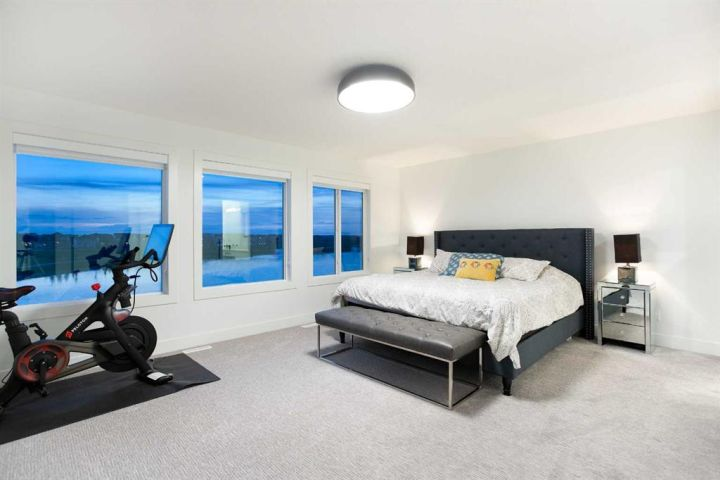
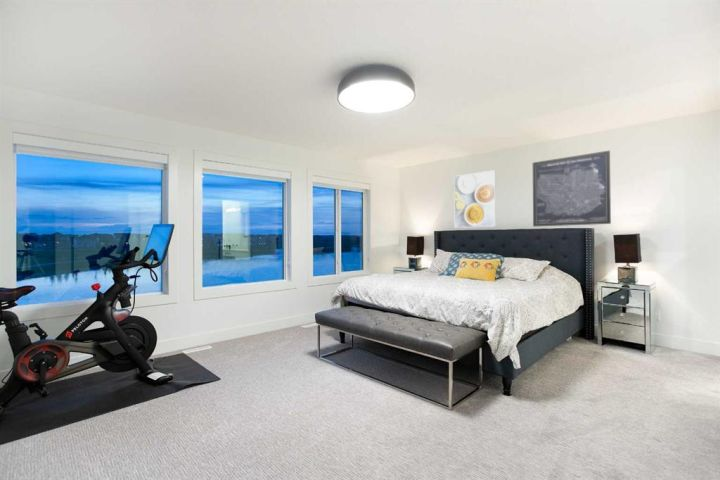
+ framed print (474, 200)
+ wall art (569, 191)
